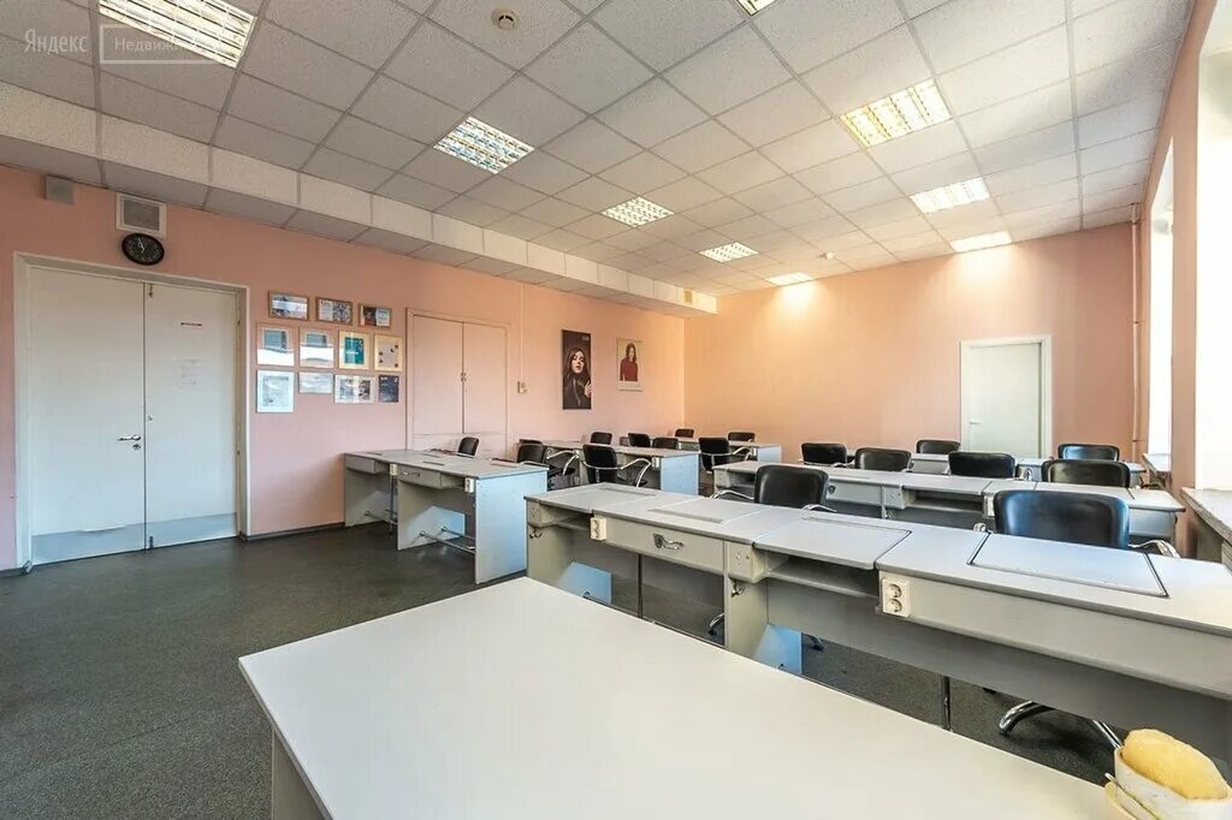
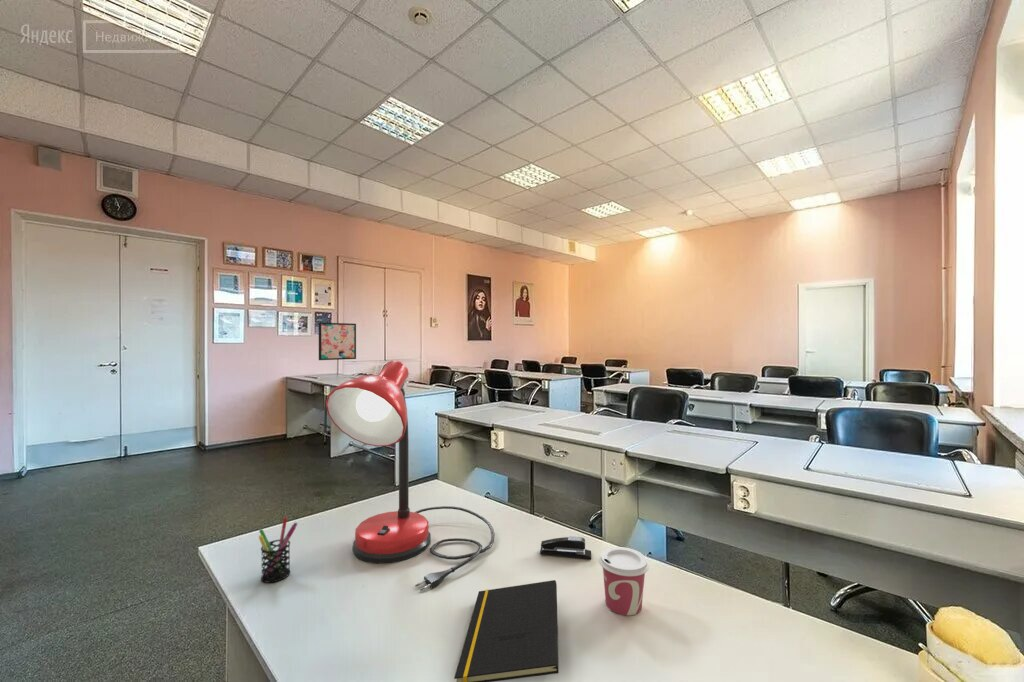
+ notepad (512, 625)
+ pen holder (274, 547)
+ desk lamp (408, 456)
+ cup (623, 580)
+ stapler (565, 545)
+ wall art (337, 341)
